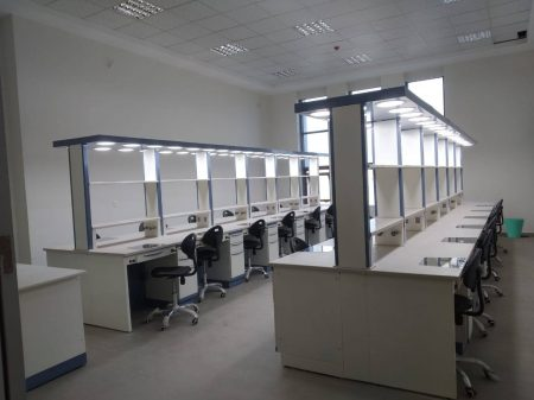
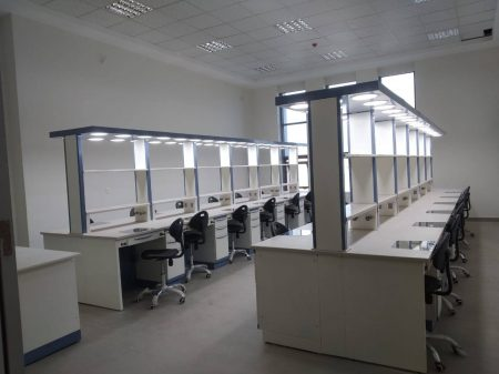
- waste bin (514, 228)
